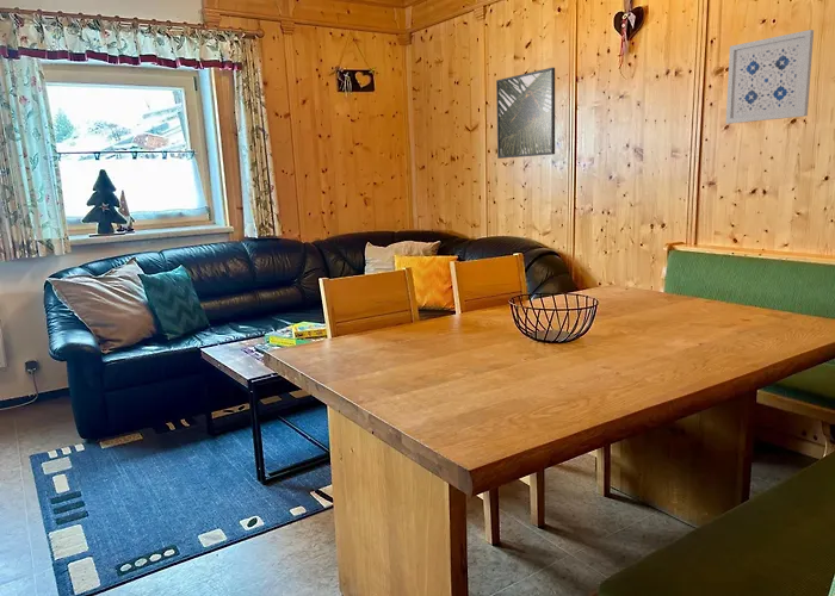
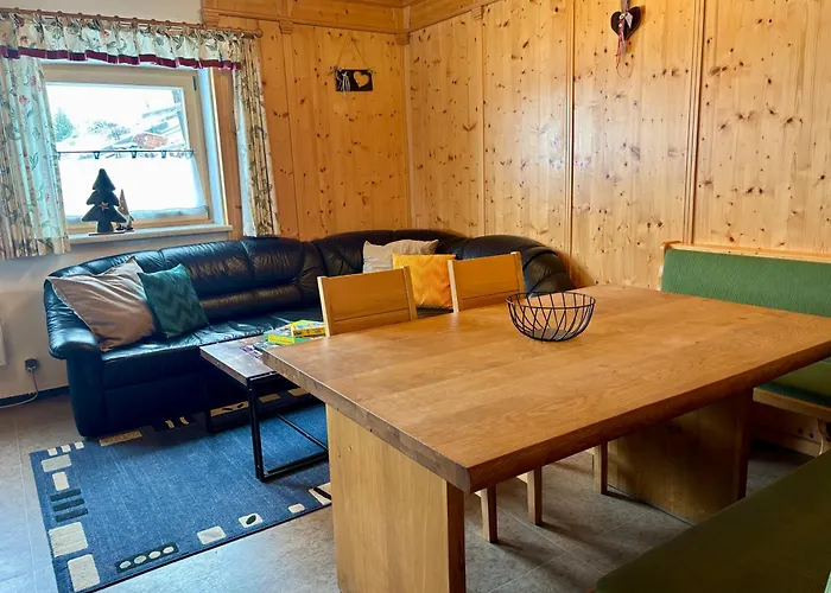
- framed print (524, 116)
- wall art (767, 79)
